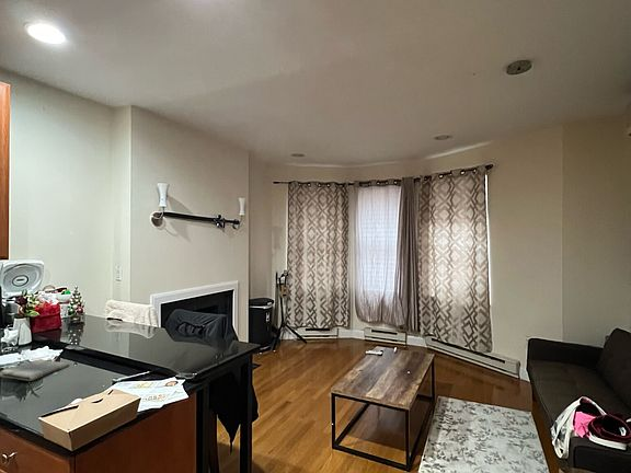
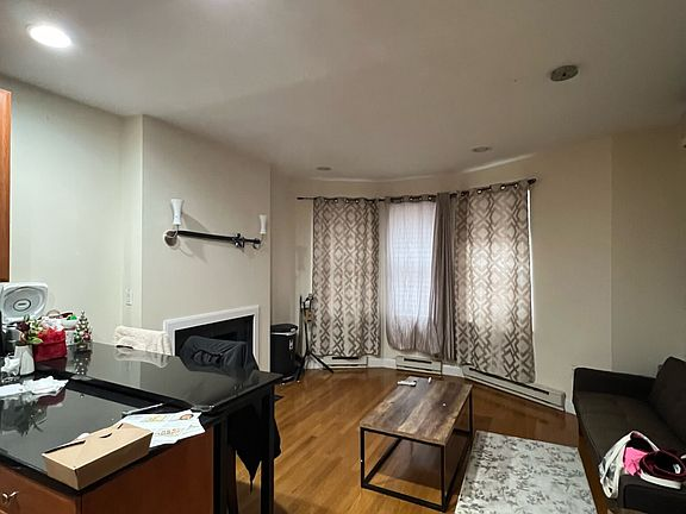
- dish towel (34, 368)
